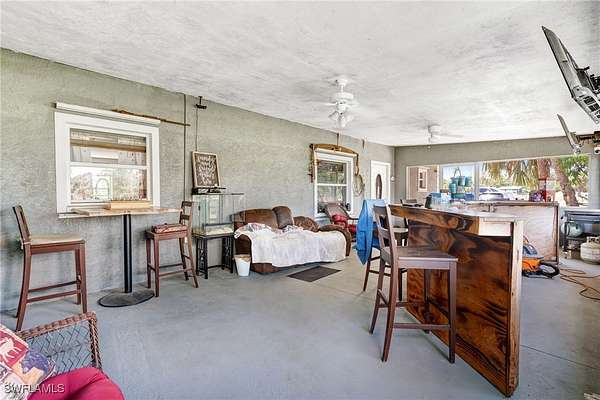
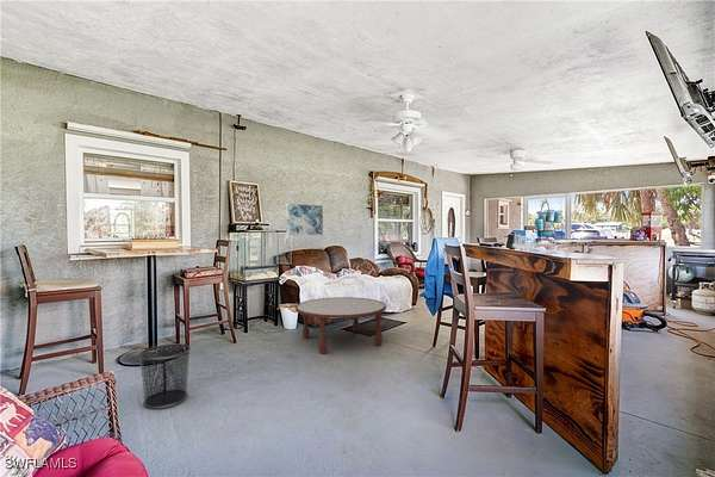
+ waste bin (166, 374)
+ coffee table (341, 317)
+ wall art (305, 219)
